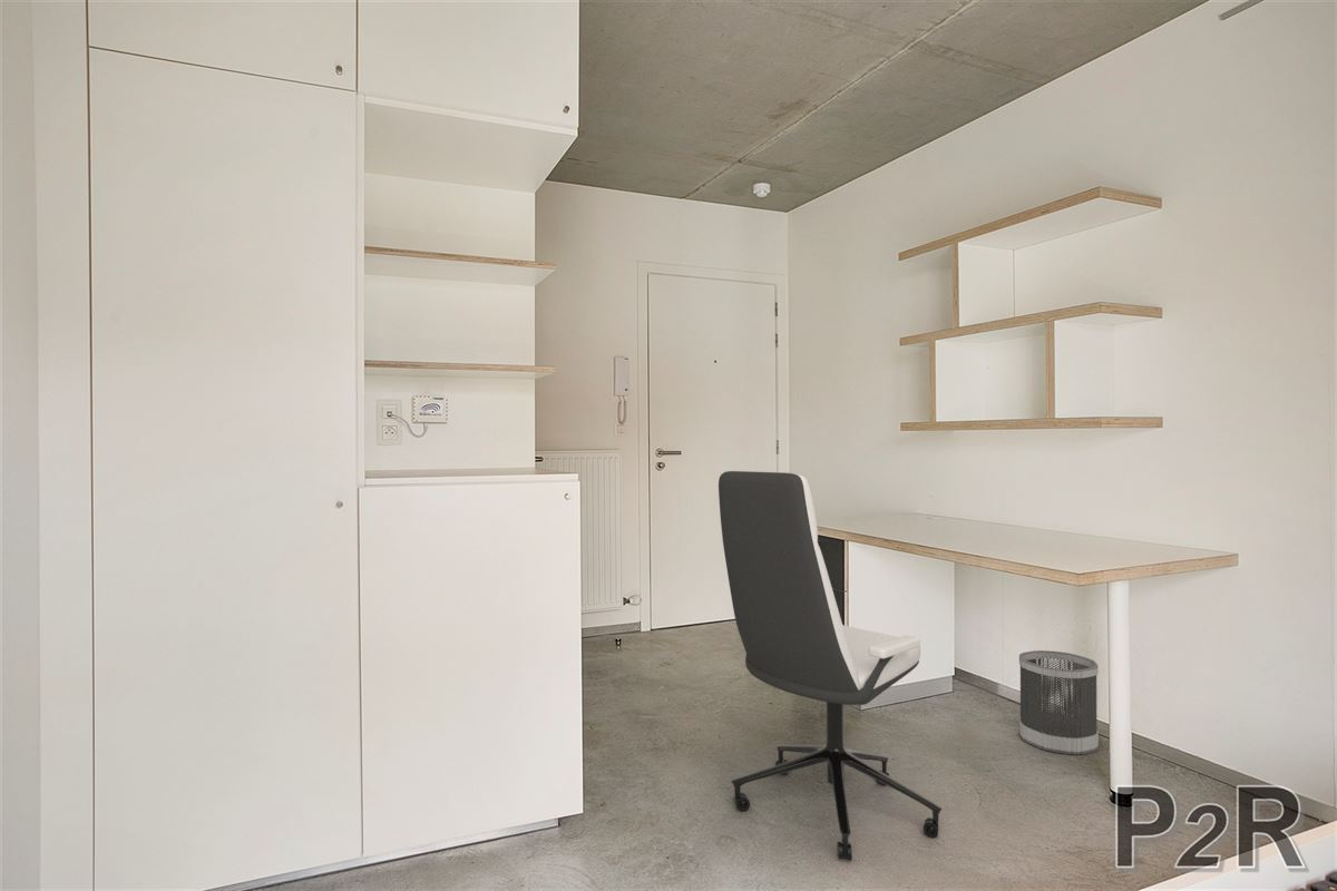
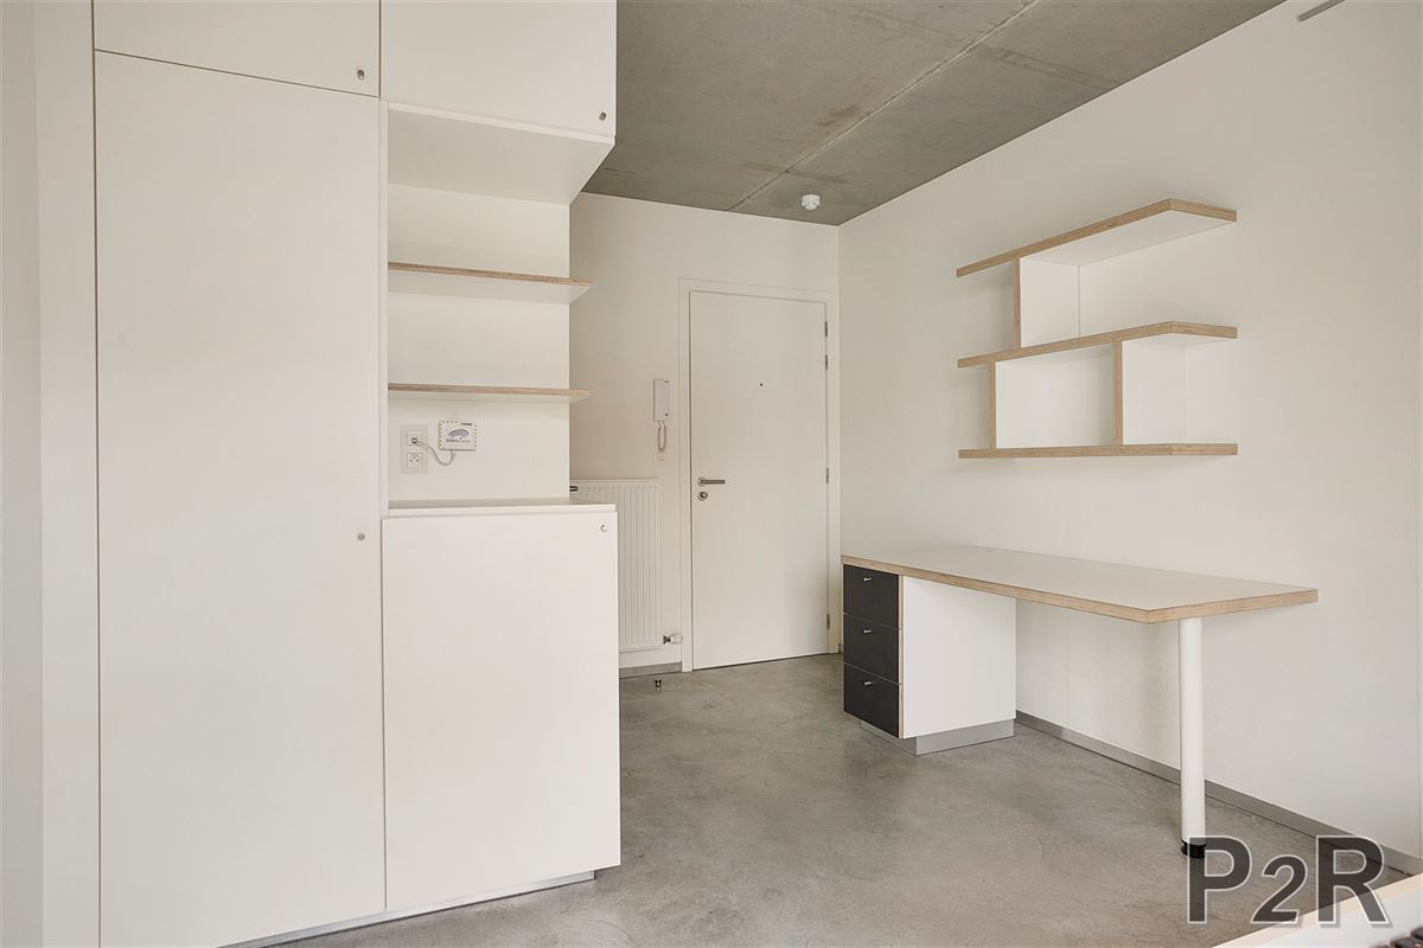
- wastebasket (1057, 699)
- office chair (826, 642)
